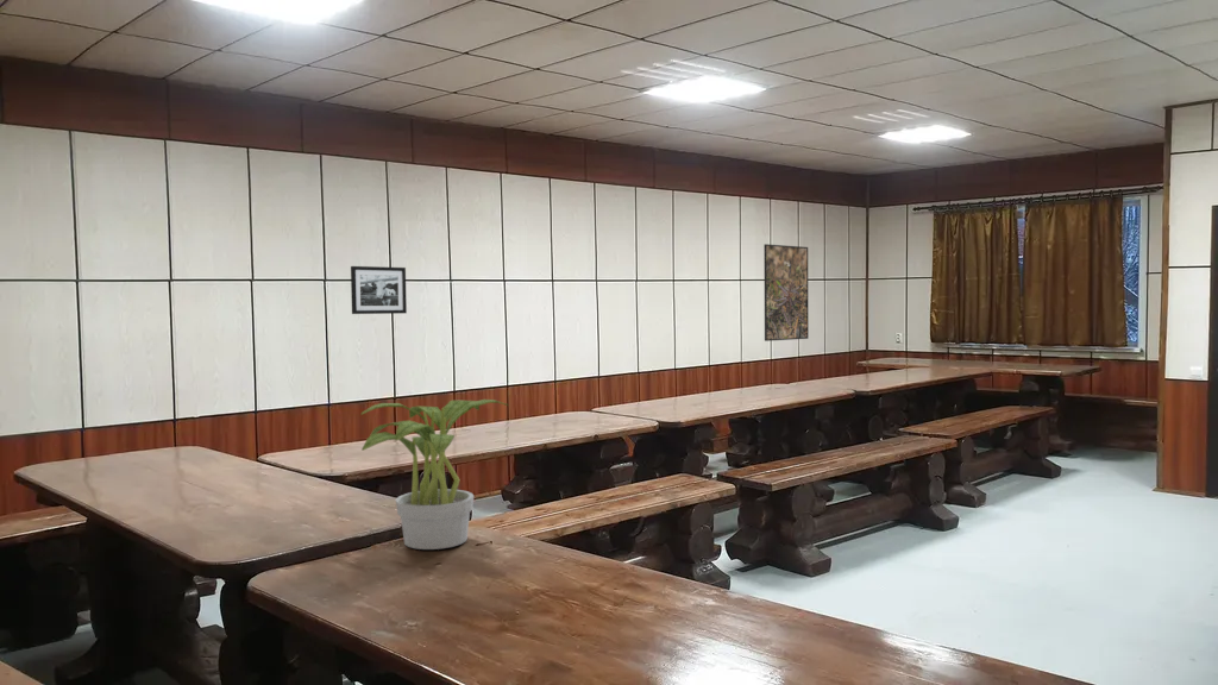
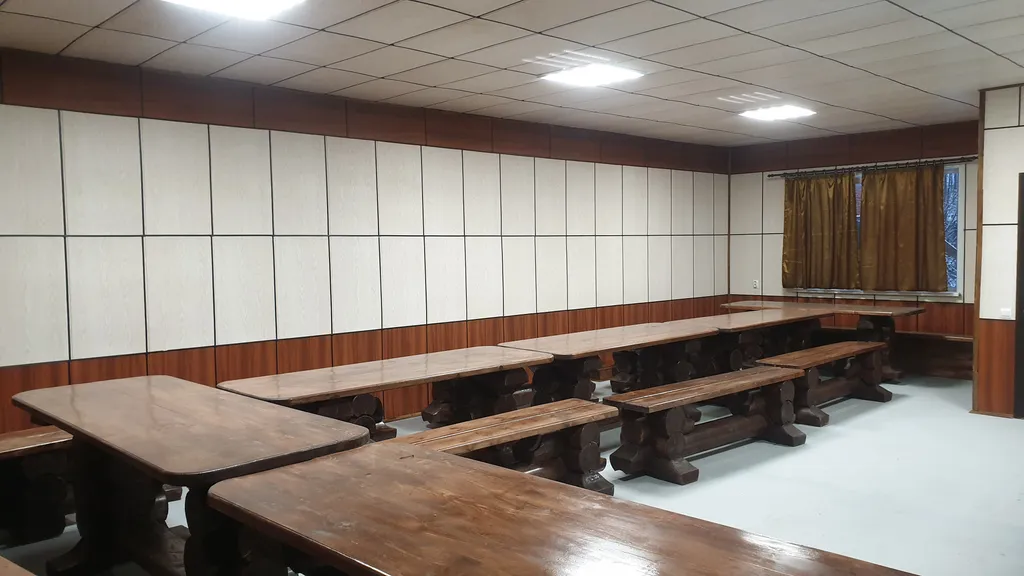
- picture frame (378, 290)
- potted plant (433, 471)
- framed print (786, 293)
